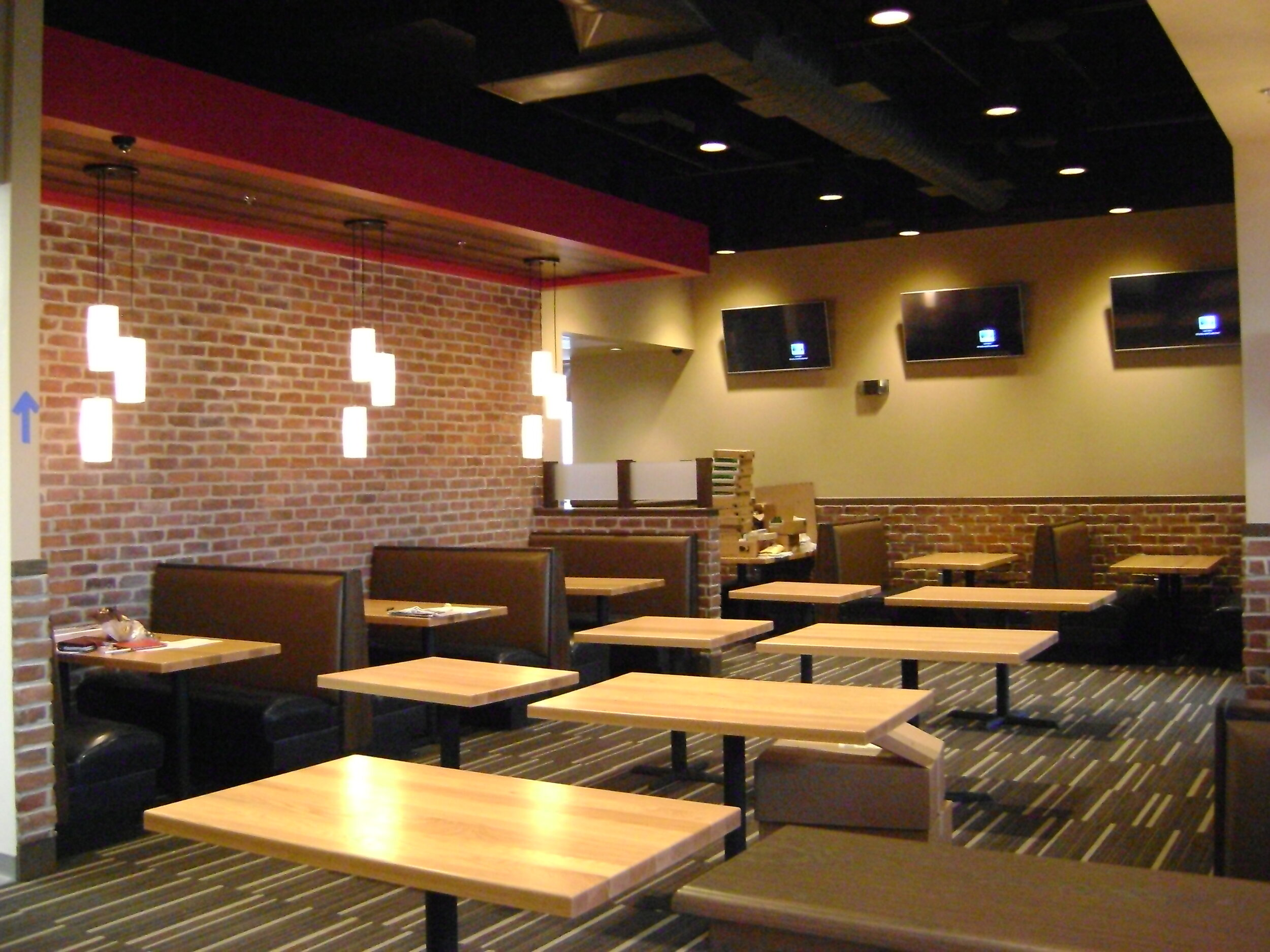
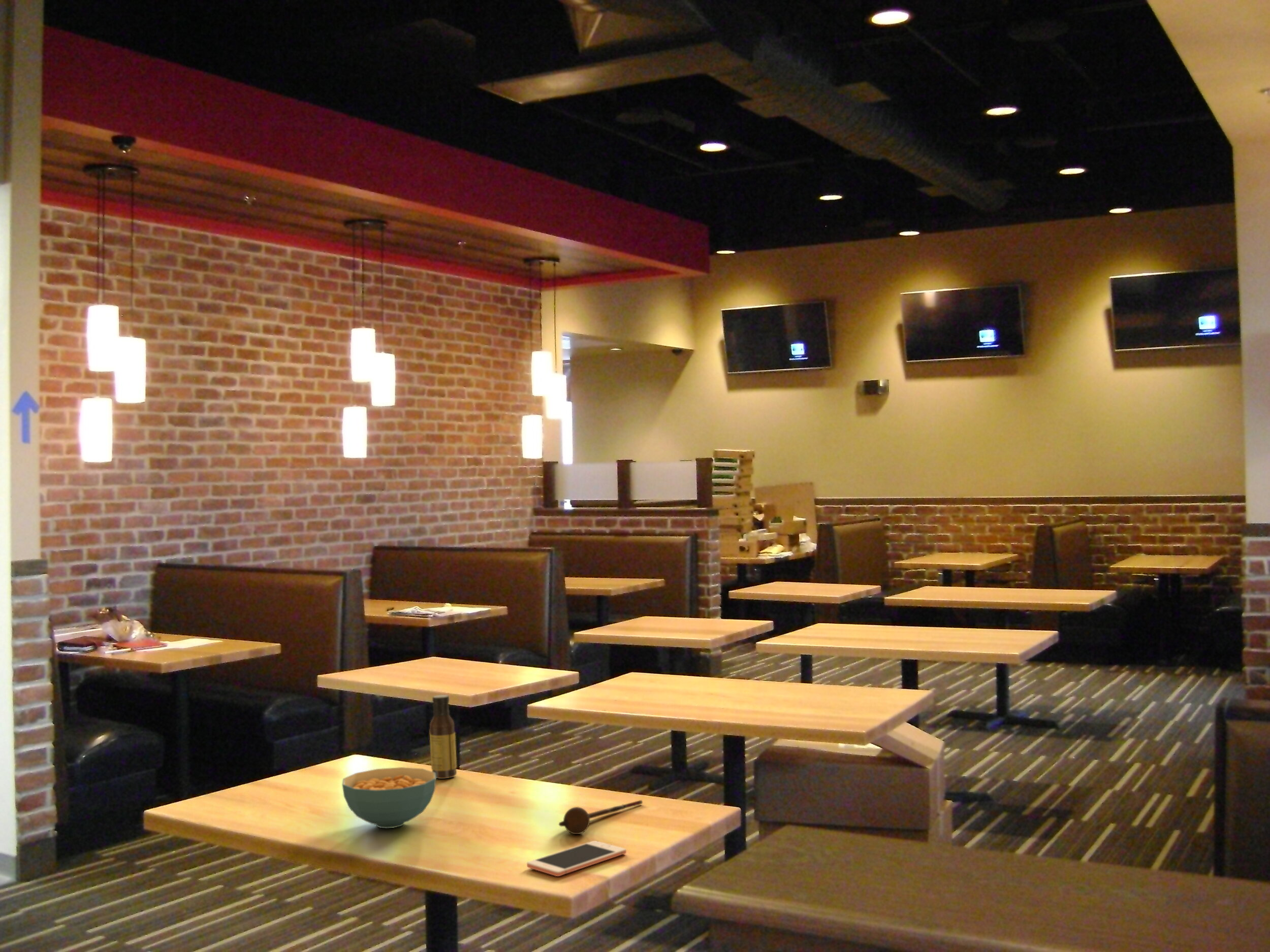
+ cereal bowl (390, 801)
+ spoon (608, 808)
+ cell phone (577, 858)
+ sauce bottle (442, 736)
